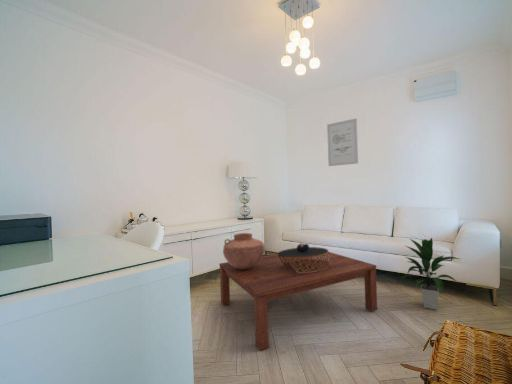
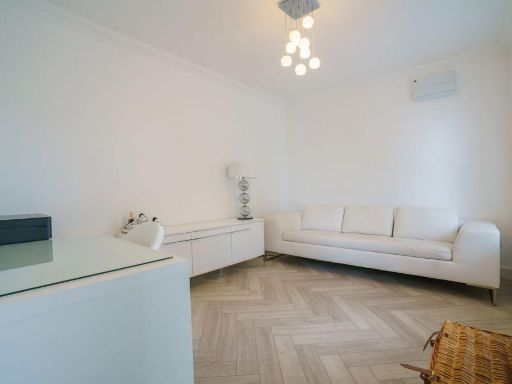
- wall art (342, 143)
- vase (243, 251)
- coffee table (294, 285)
- indoor plant (426, 270)
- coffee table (303, 254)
